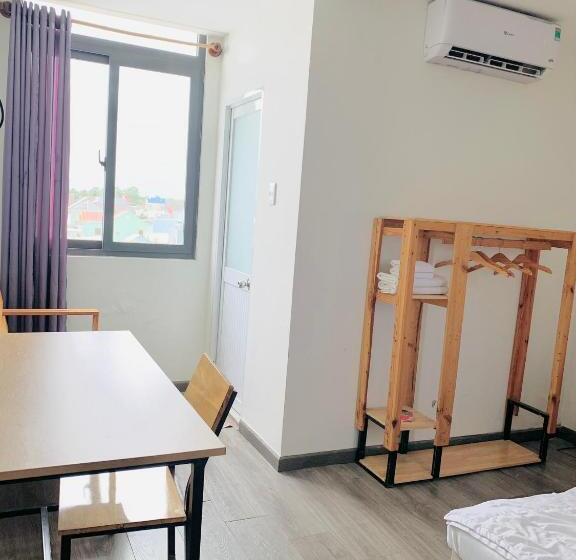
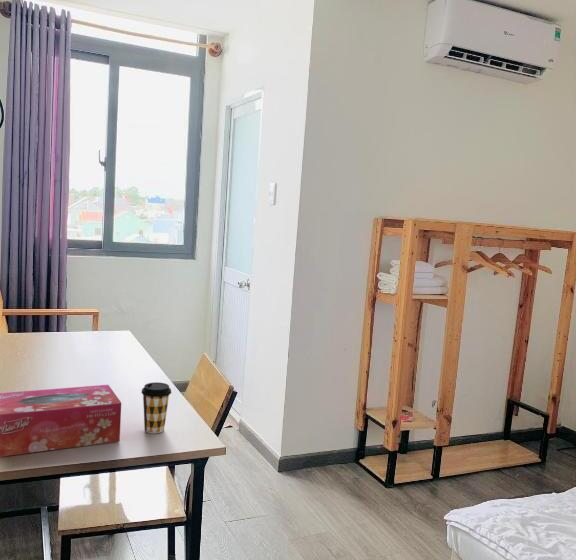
+ coffee cup (155, 407)
+ tissue box (54, 417)
